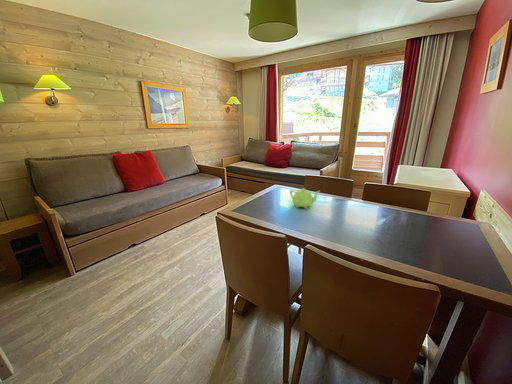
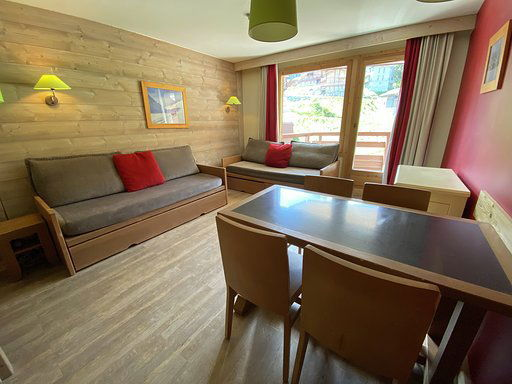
- teapot (304, 197)
